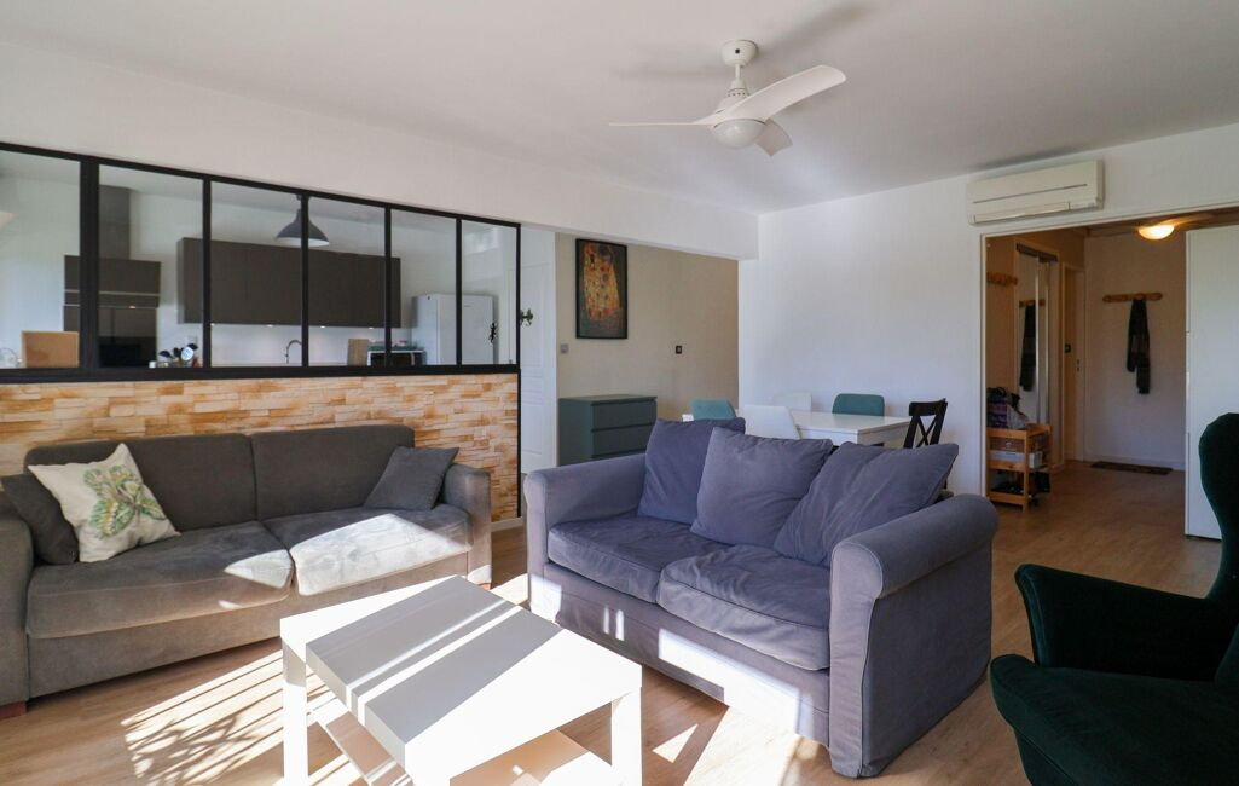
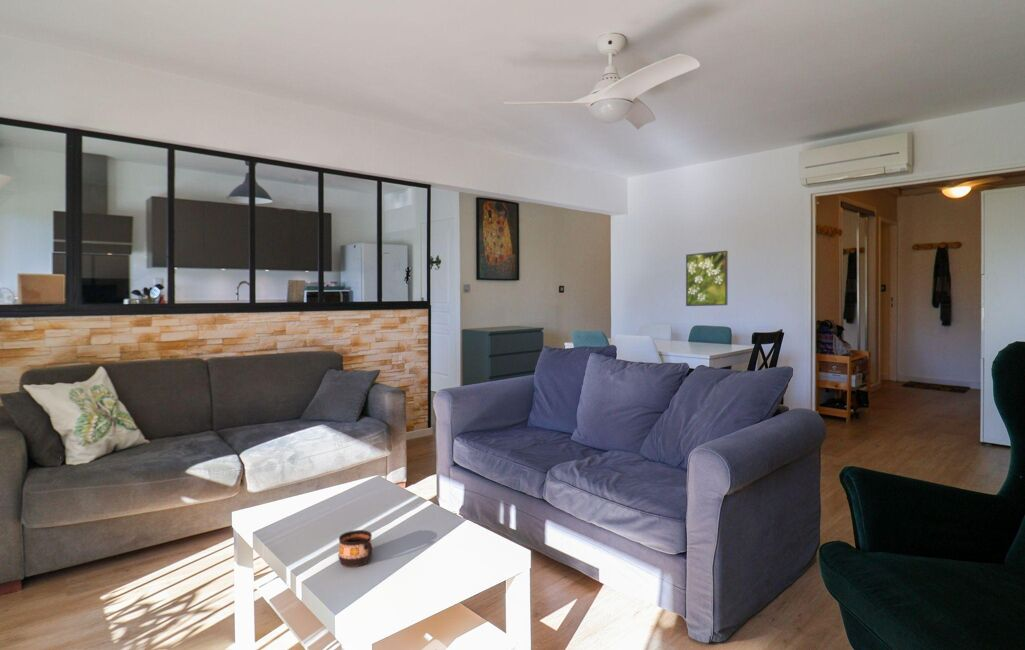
+ cup (355, 549)
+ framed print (706, 279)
